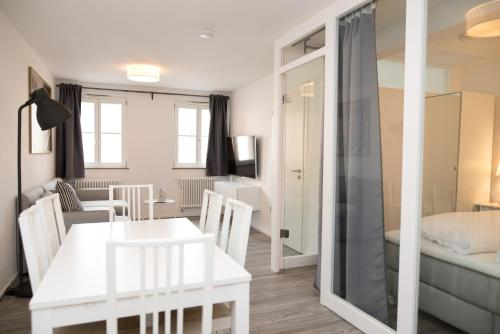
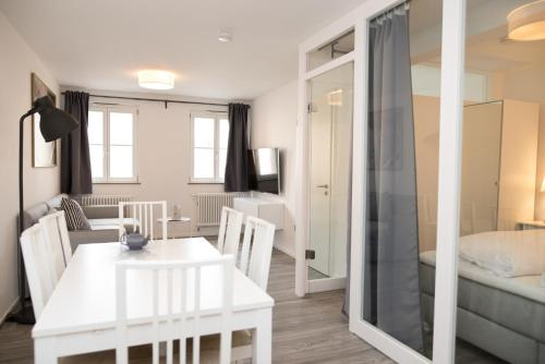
+ teapot (135, 239)
